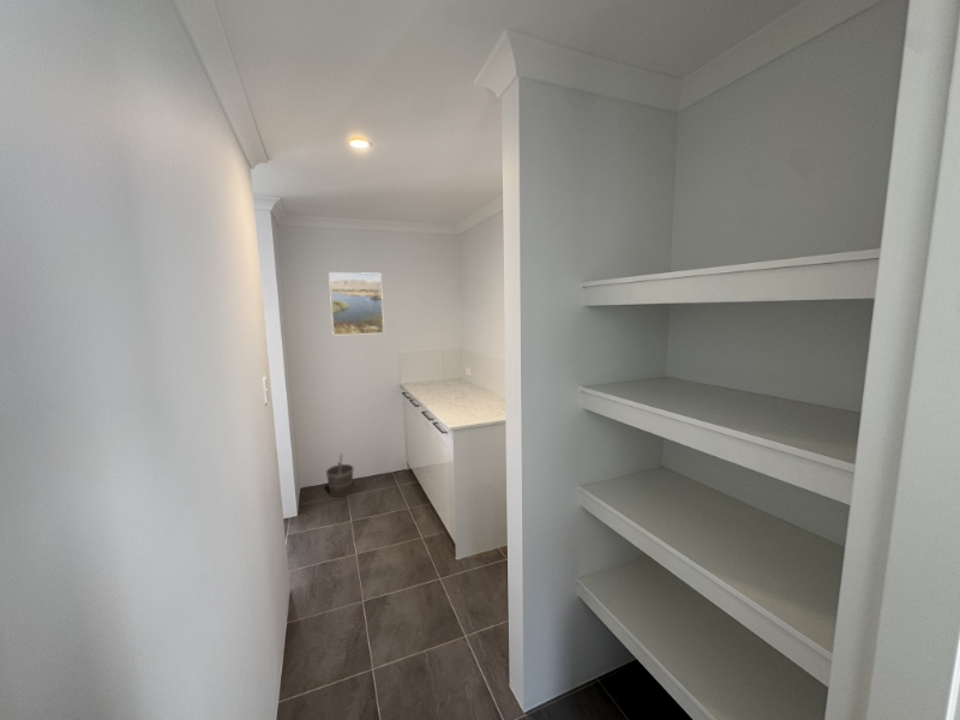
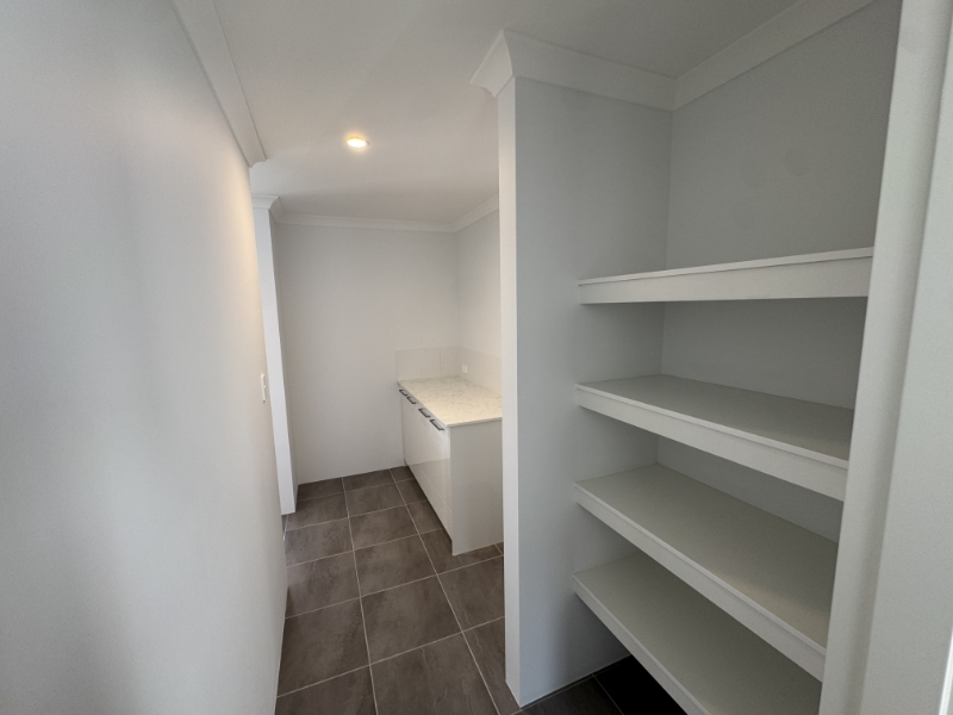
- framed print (356, 304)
- bucket (340, 473)
